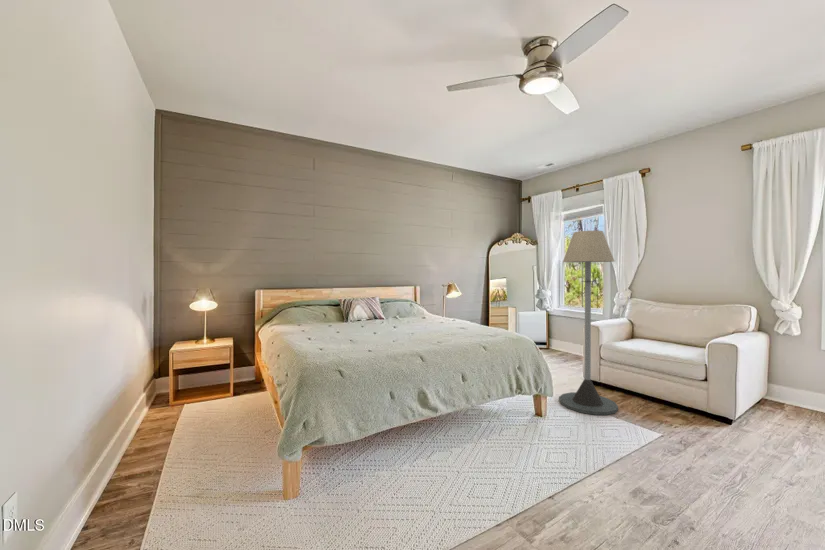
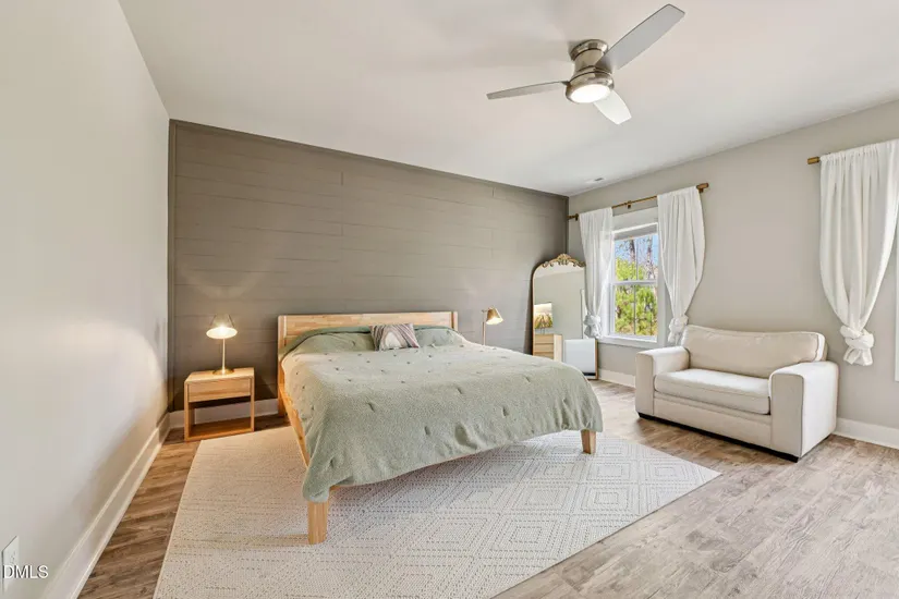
- floor lamp (587, 318)
